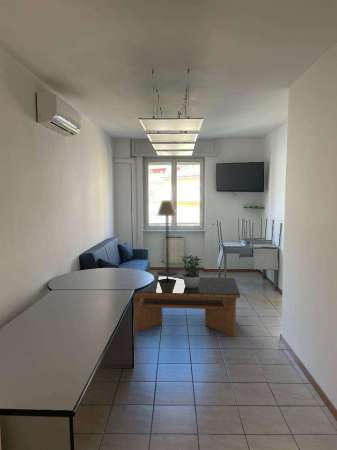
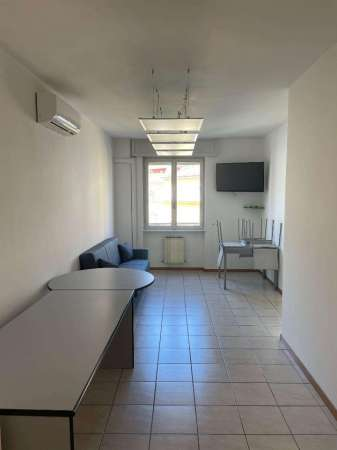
- potted plant (191, 269)
- coffee table (183, 304)
- floor lamp (167, 237)
